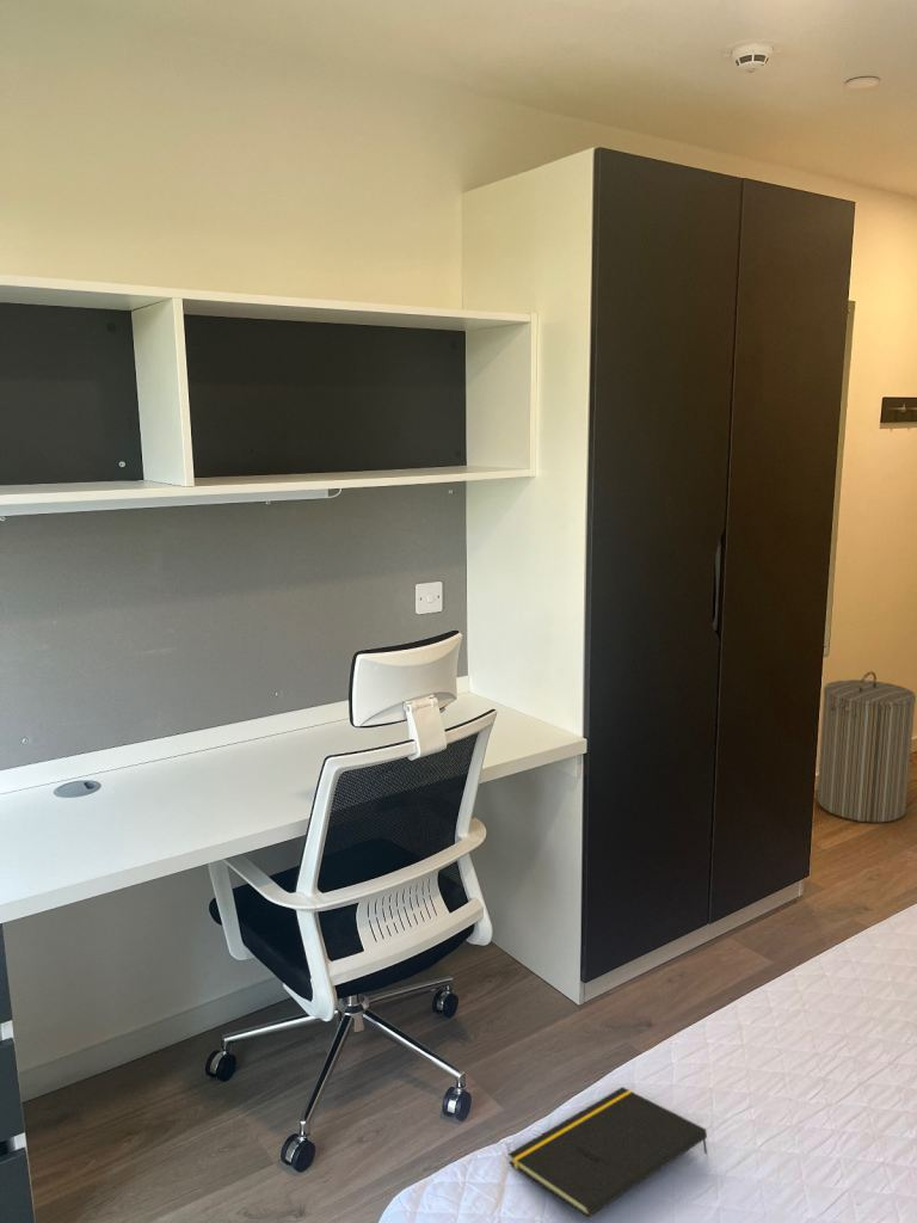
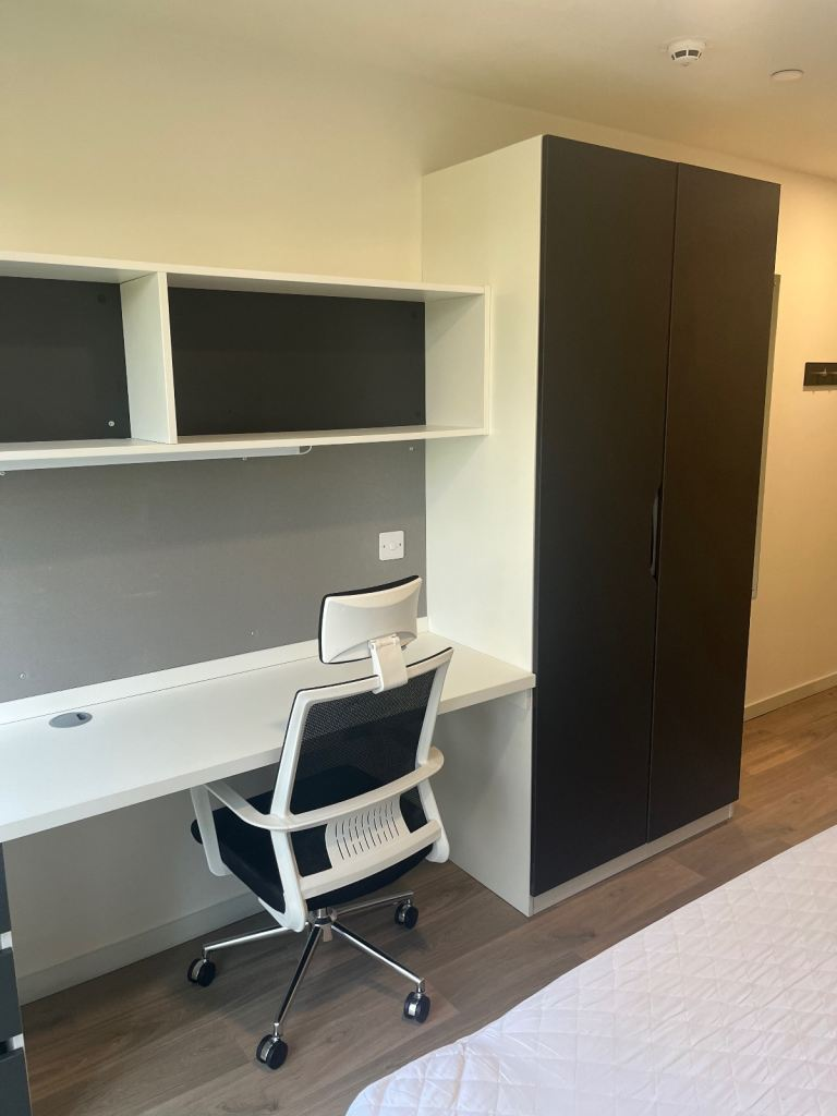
- notepad (607, 1145)
- laundry hamper (864, 739)
